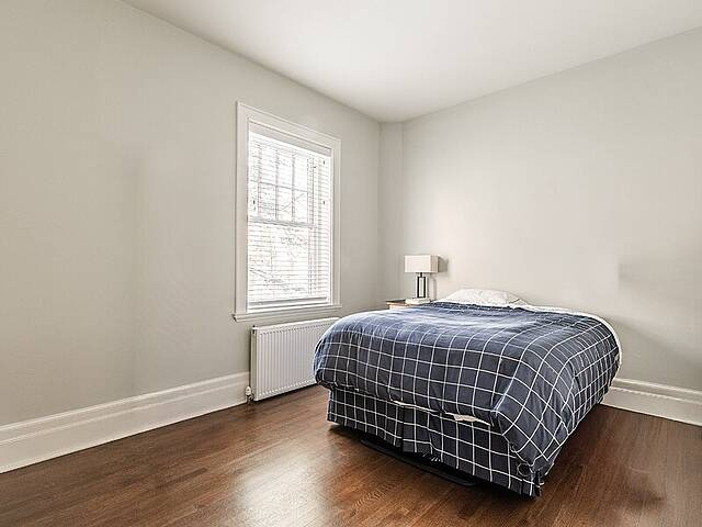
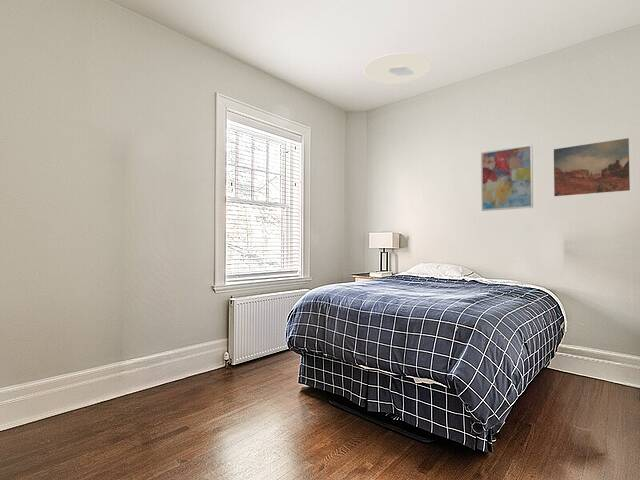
+ ceiling light (396, 66)
+ wall art (589, 168)
+ wall art (506, 179)
